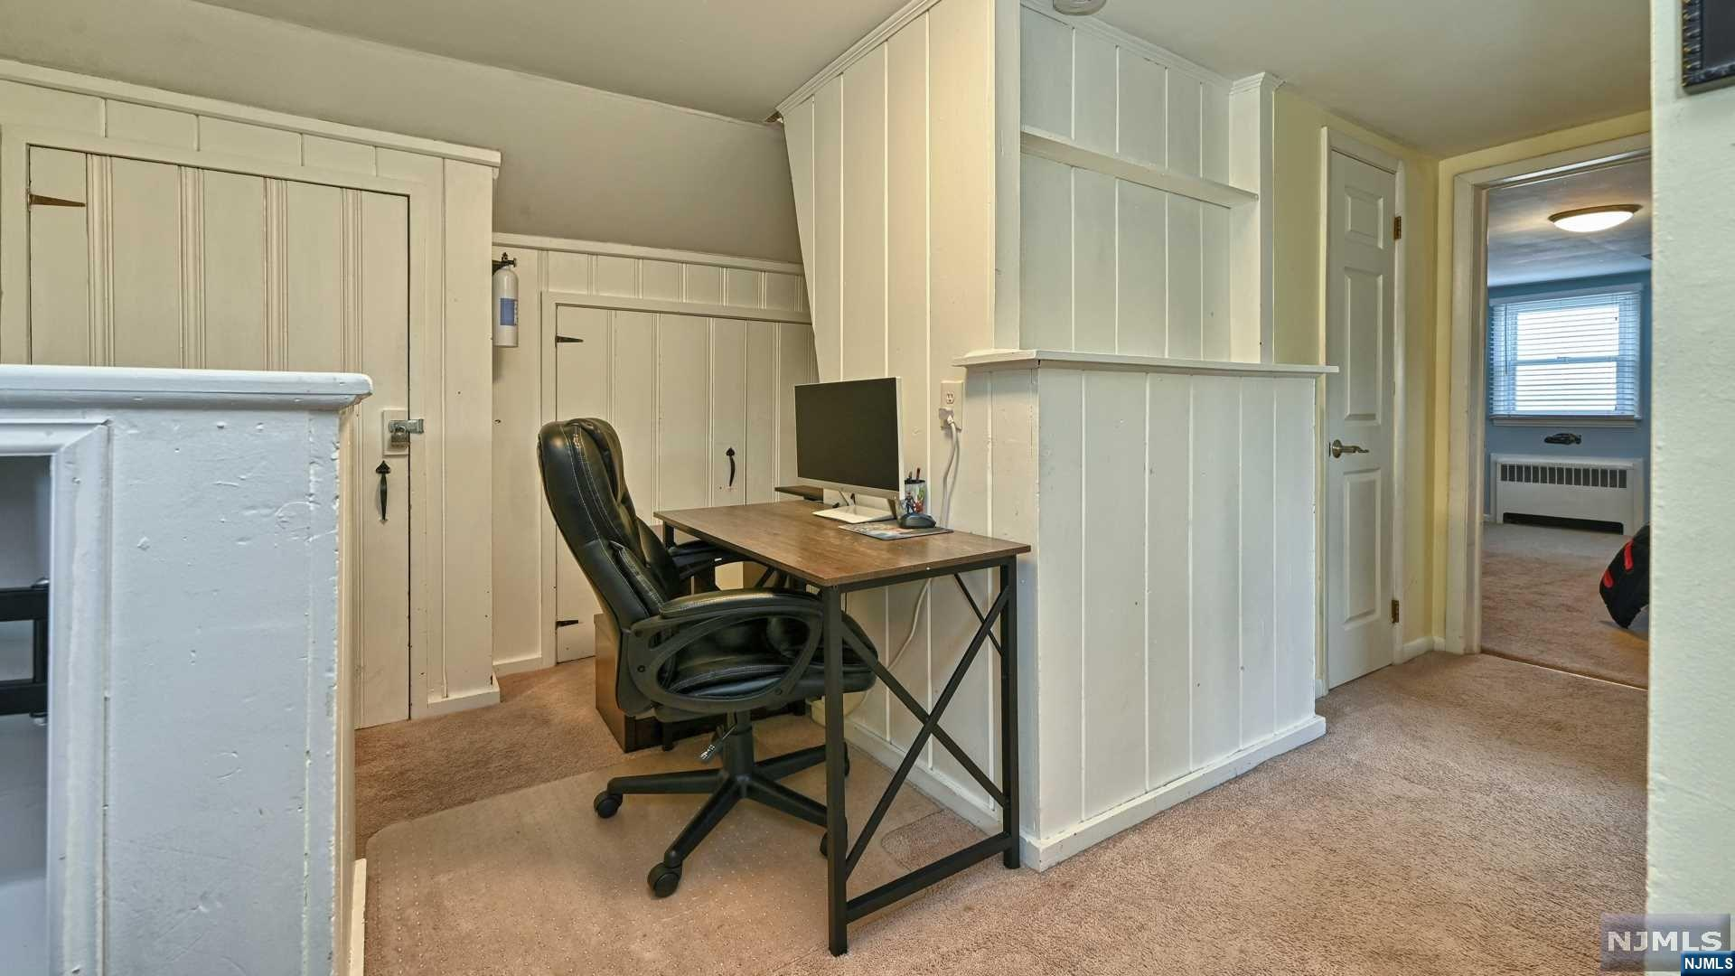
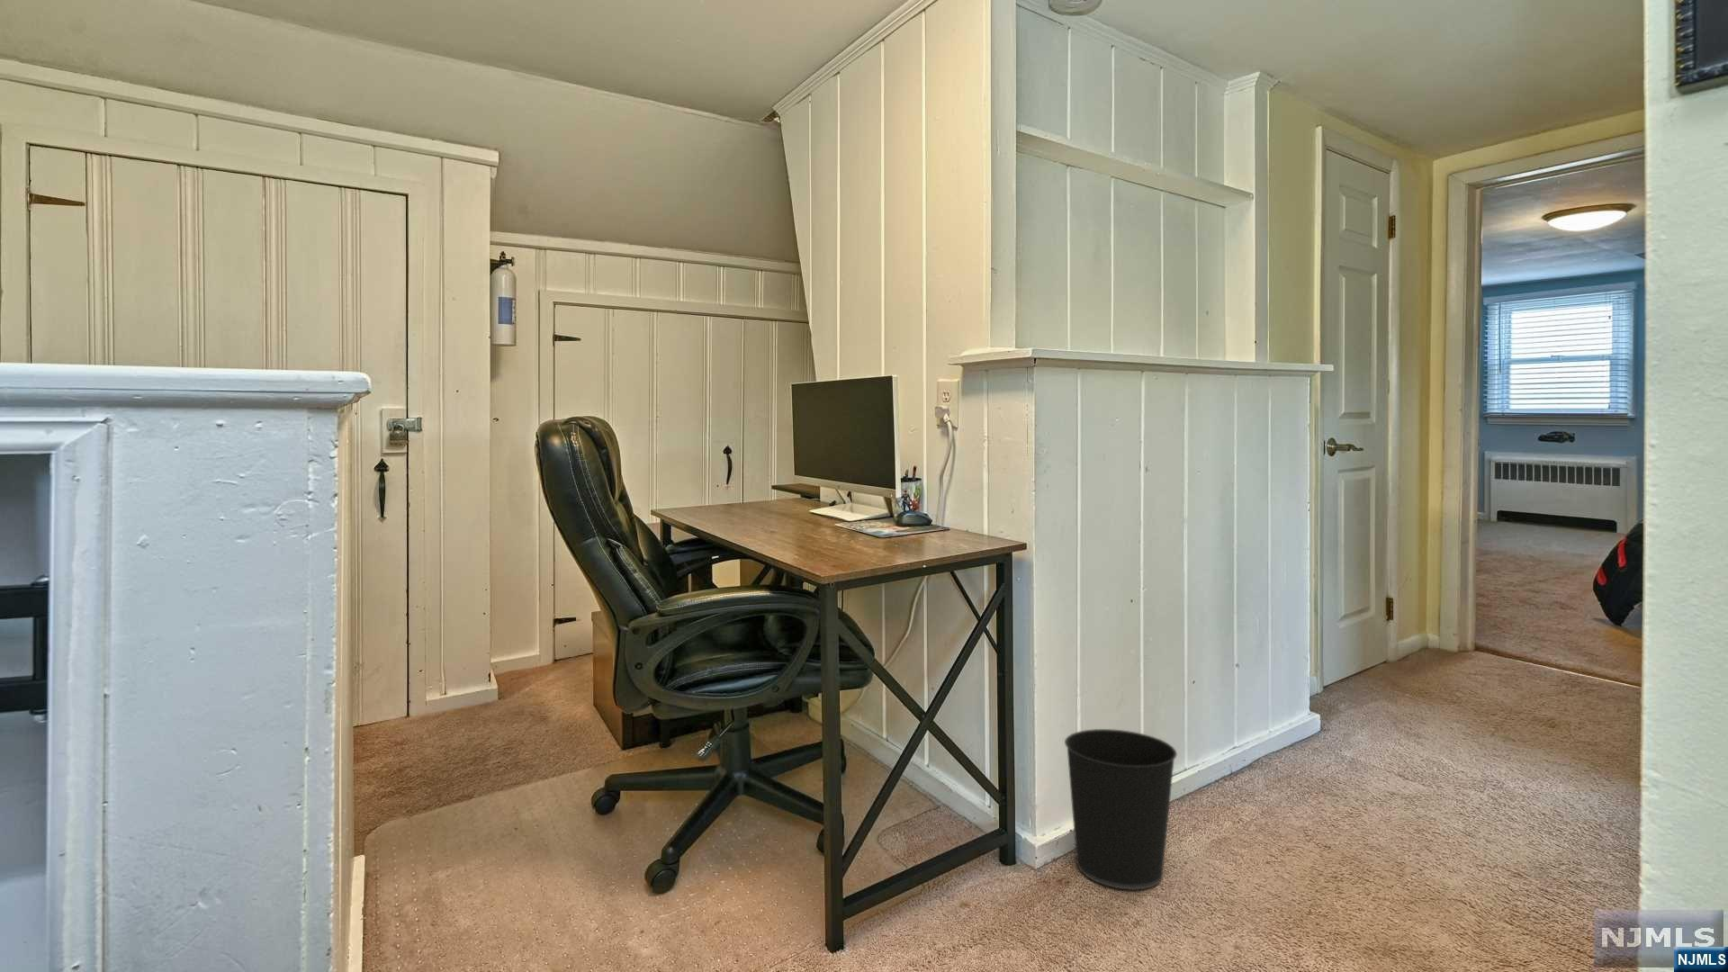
+ wastebasket (1119, 806)
